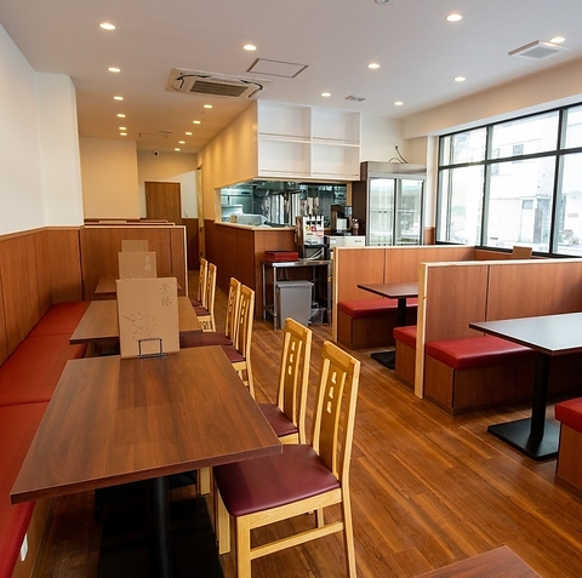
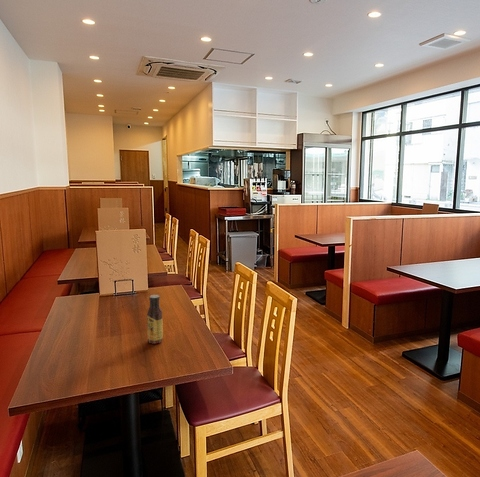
+ sauce bottle (154, 318)
